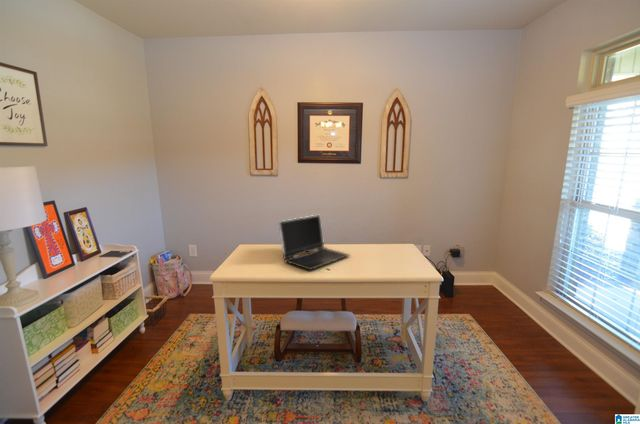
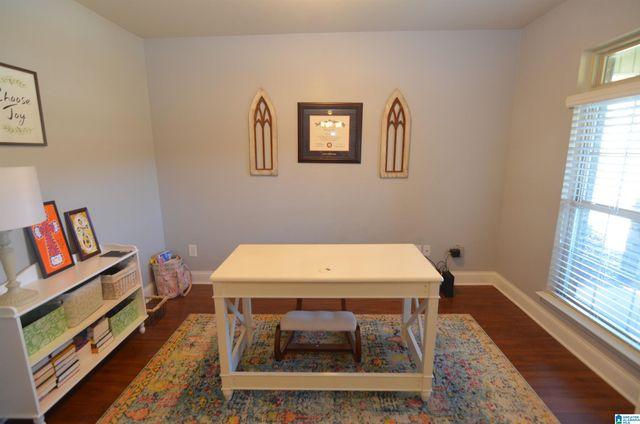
- laptop computer (315, 239)
